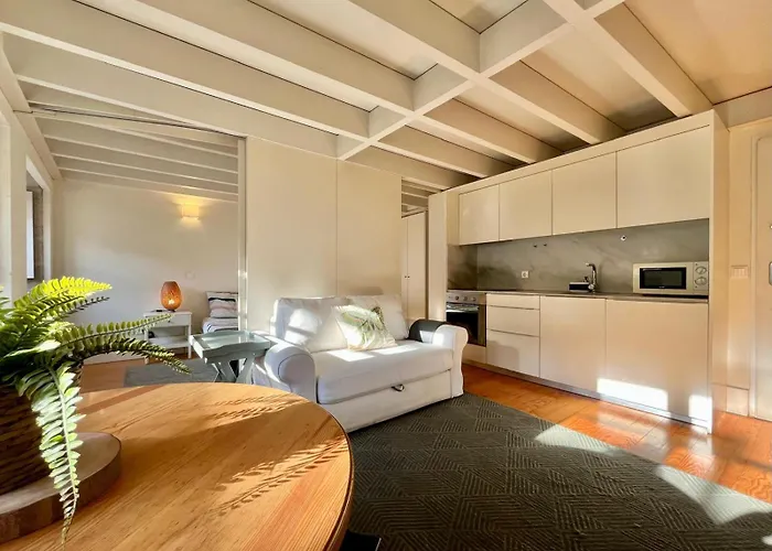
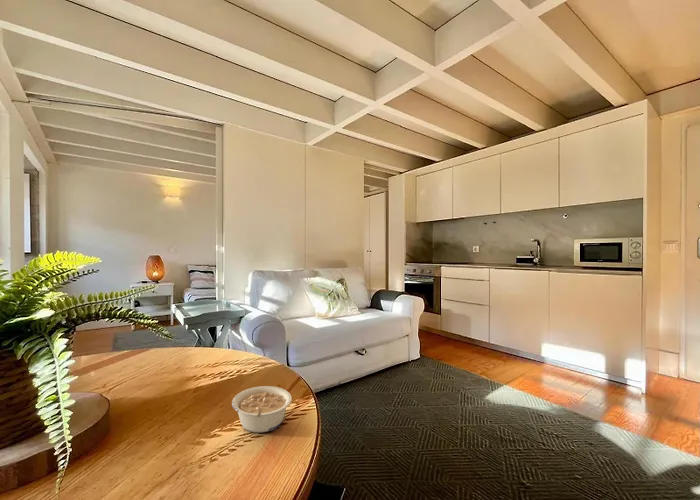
+ legume (263, 408)
